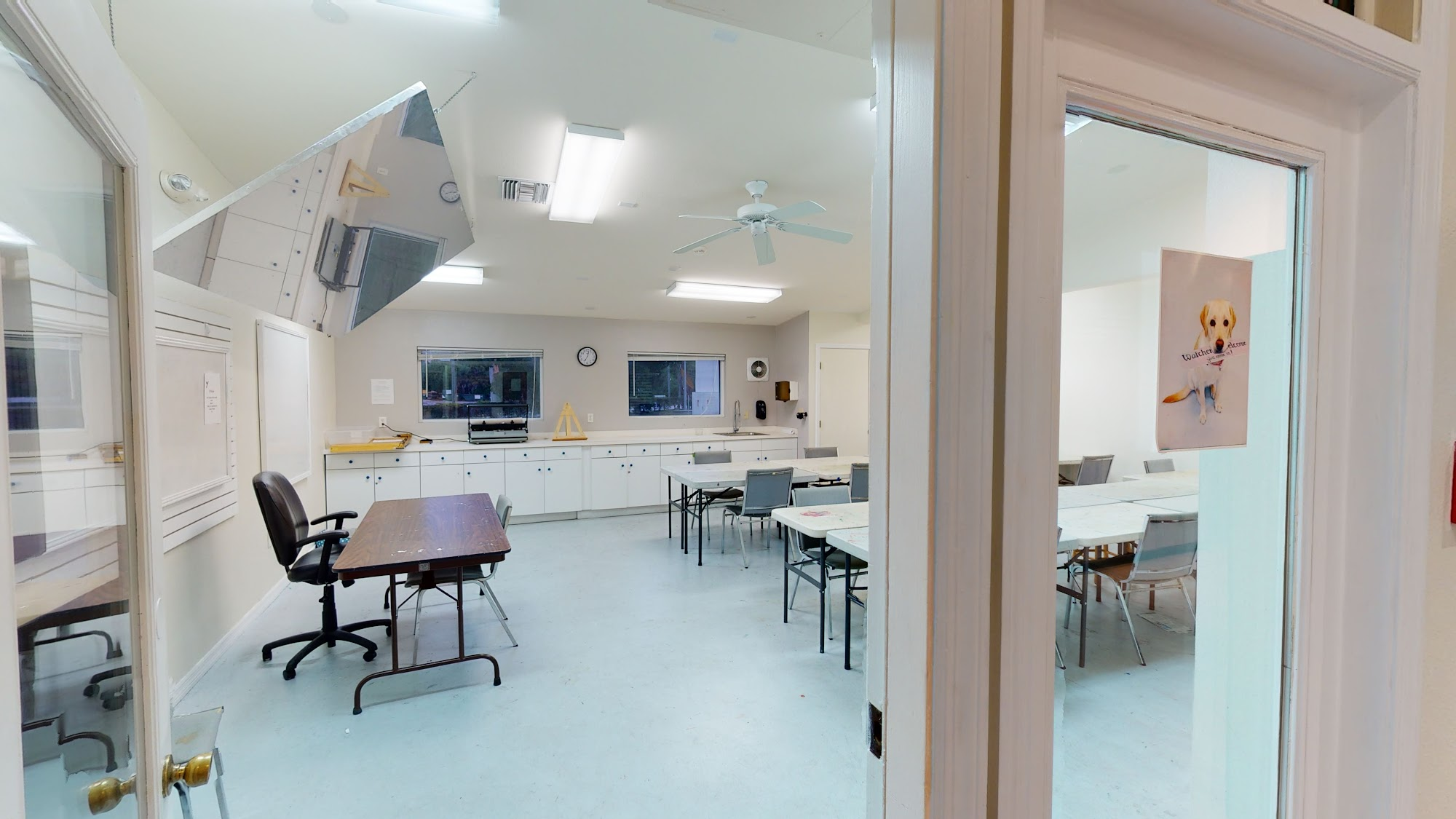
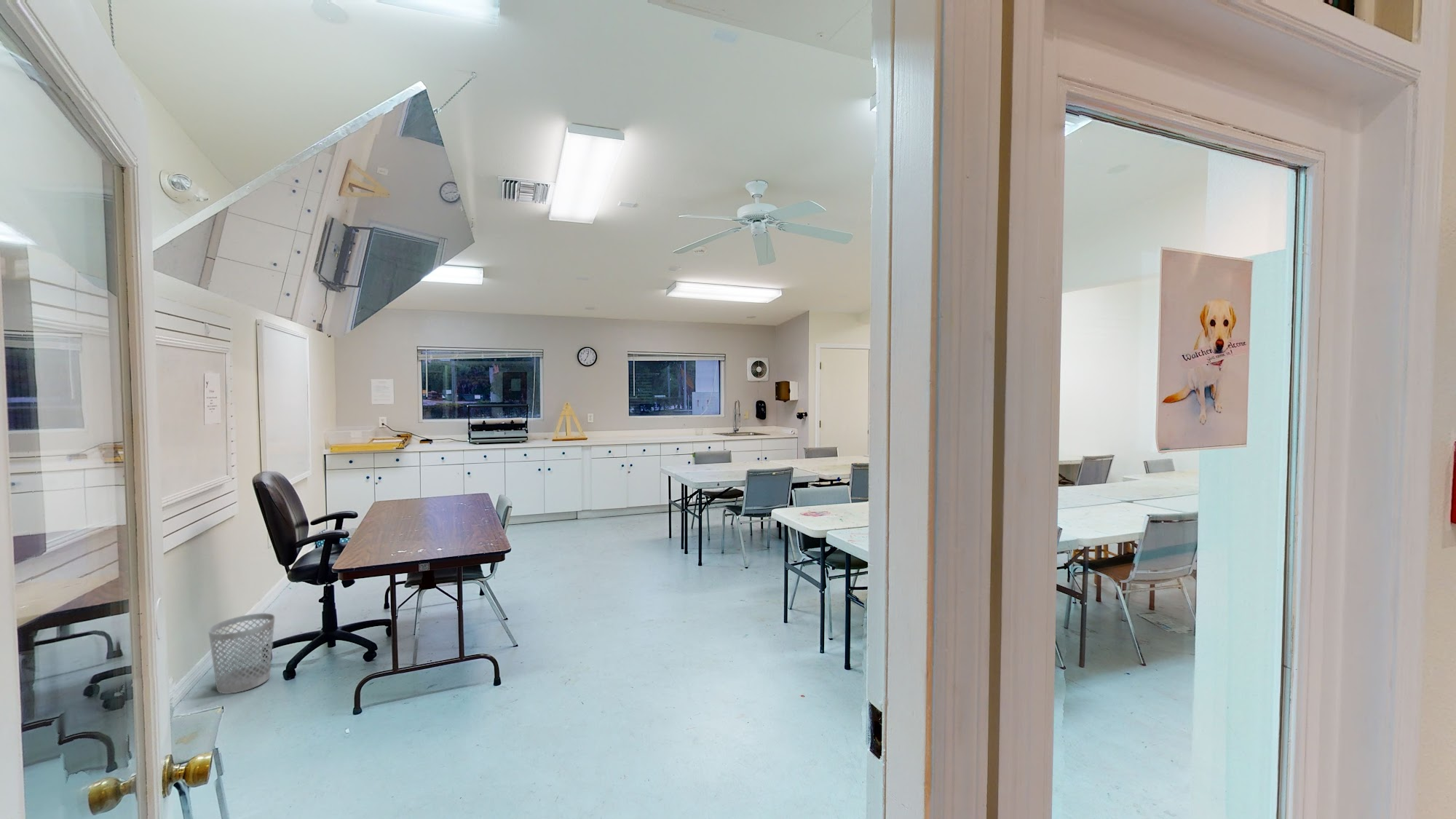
+ wastebasket (243, 653)
